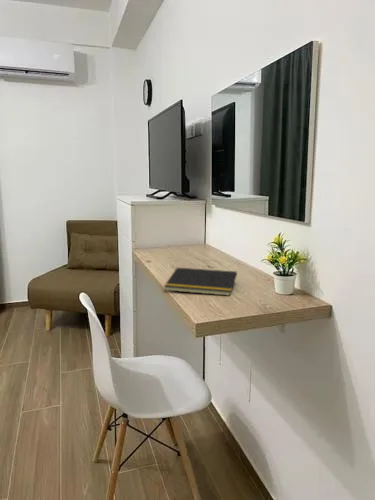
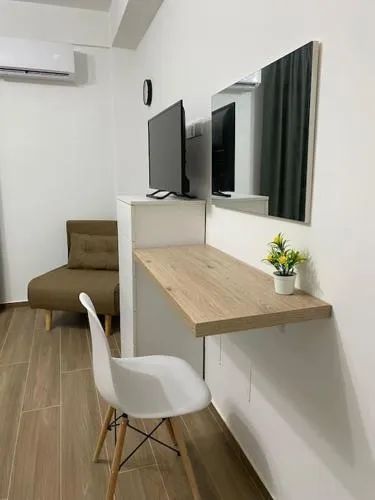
- notepad (201, 280)
